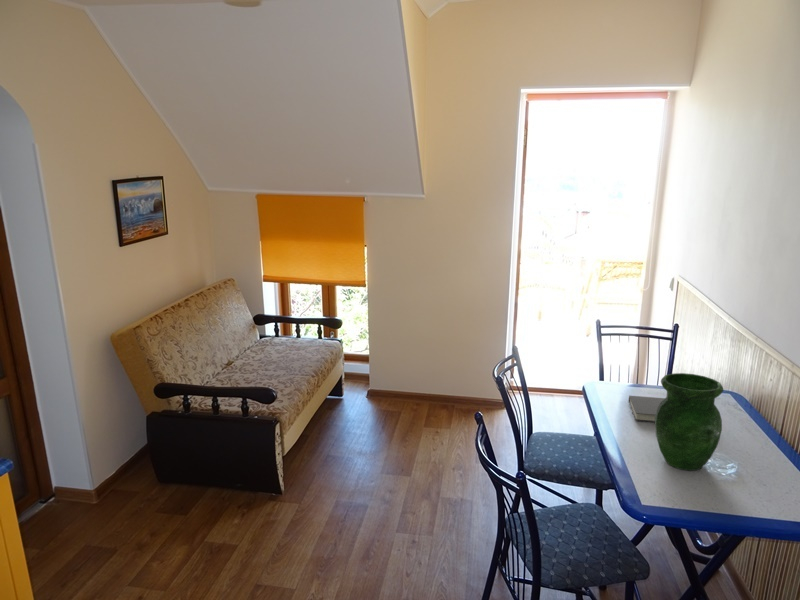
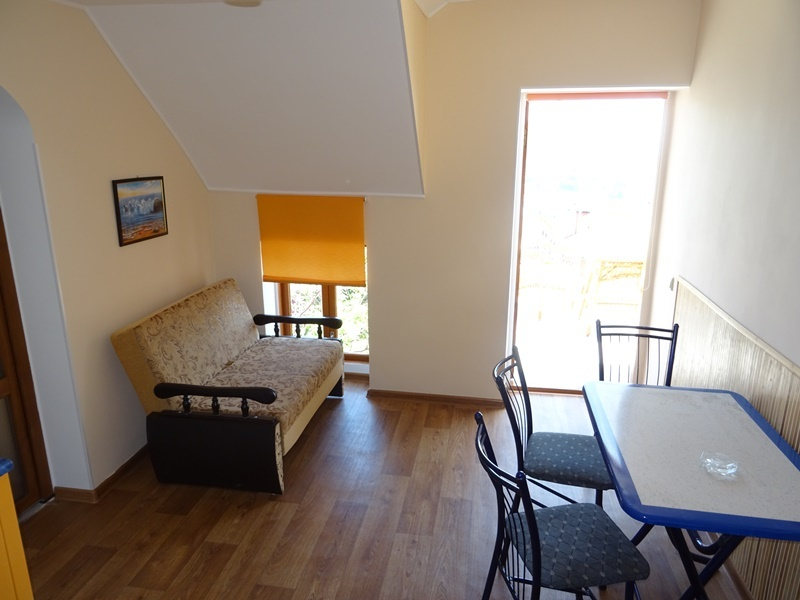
- book (658, 405)
- vase (687, 422)
